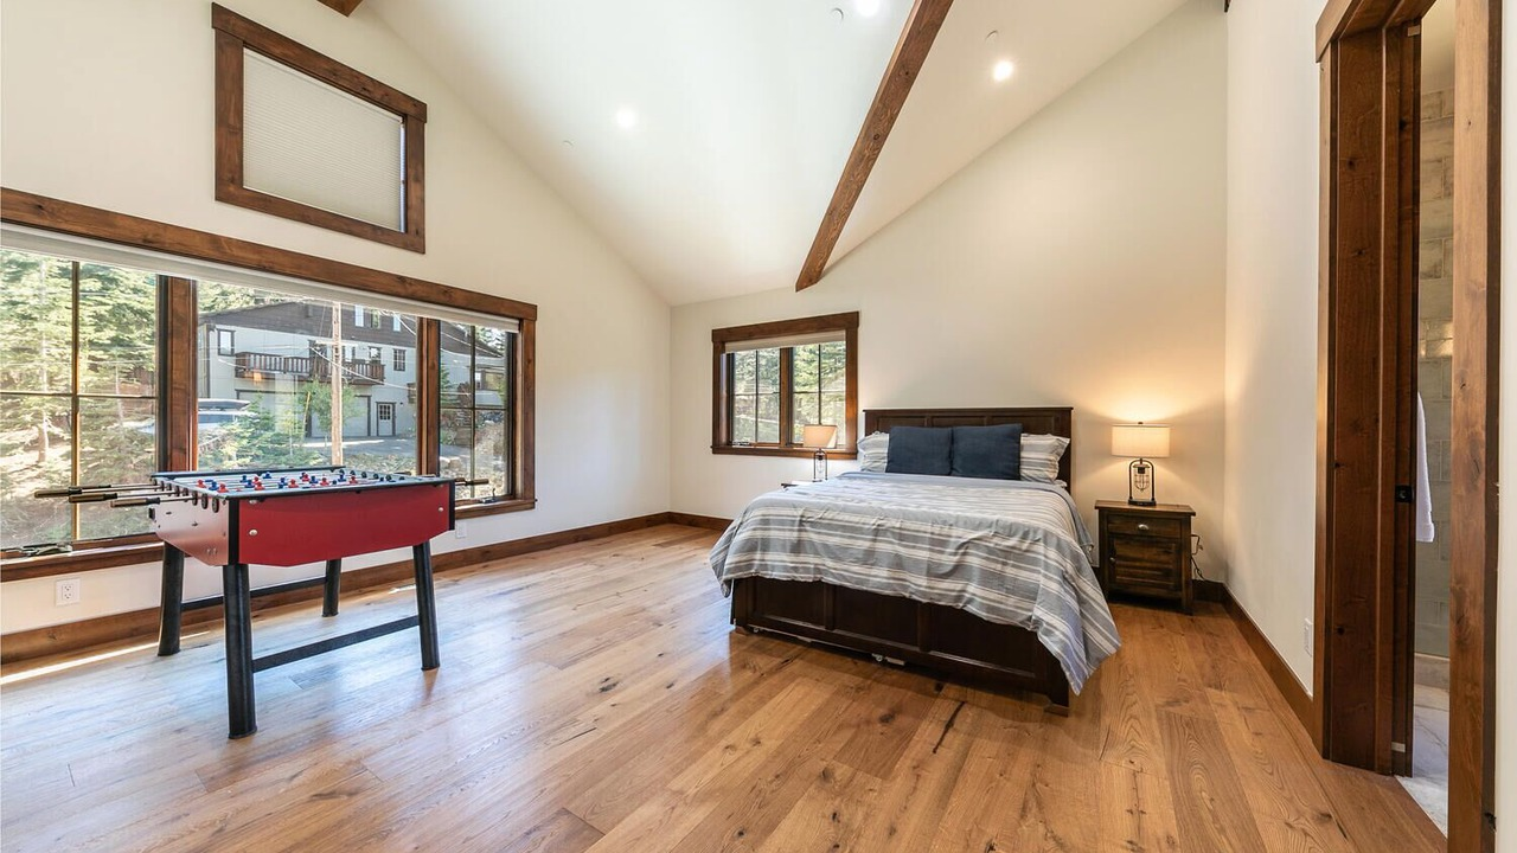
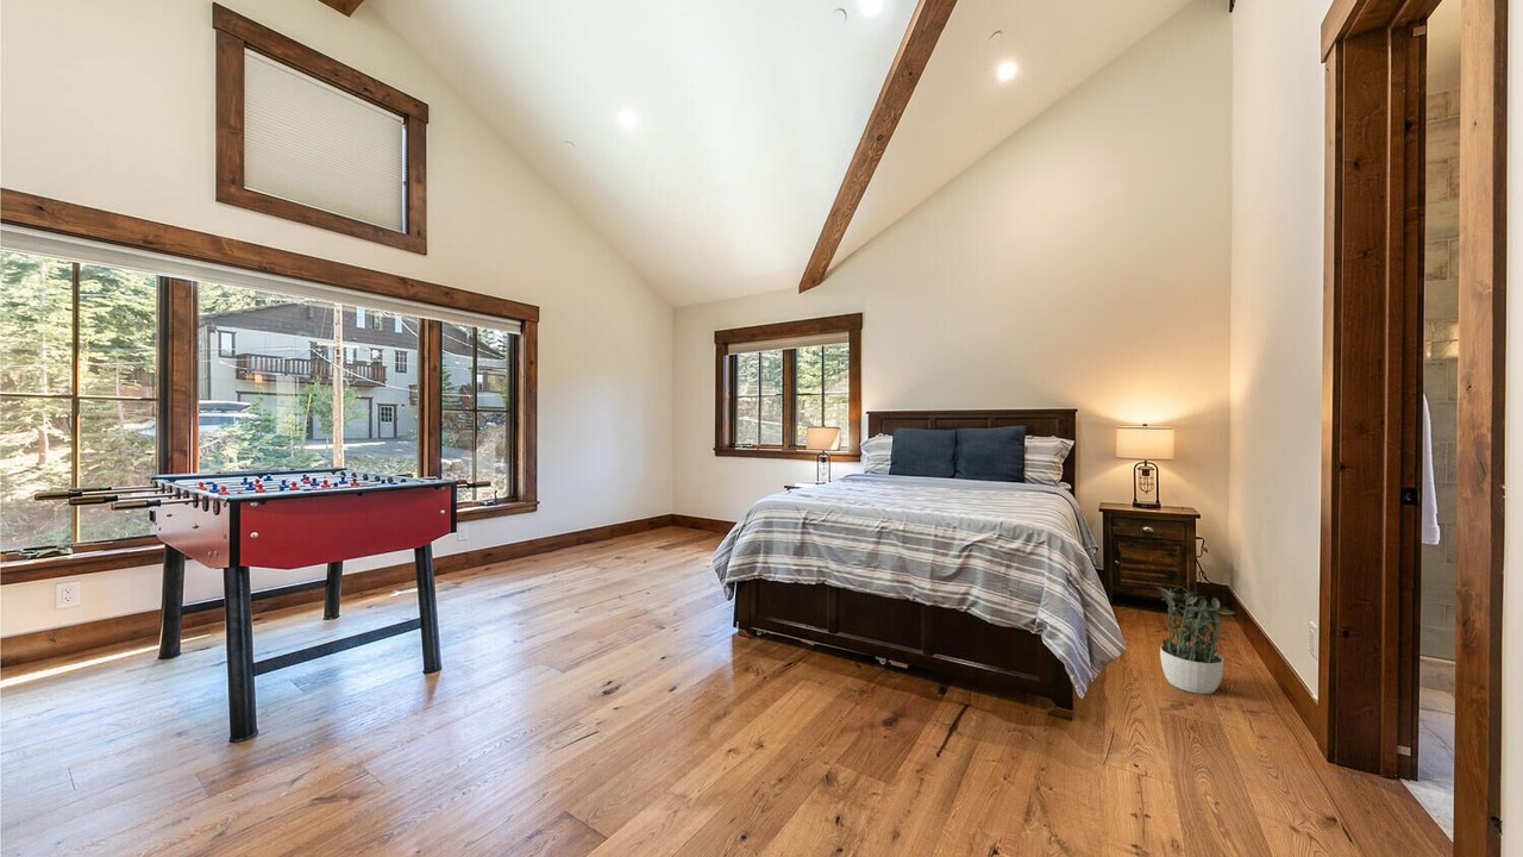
+ potted plant (1193, 636)
